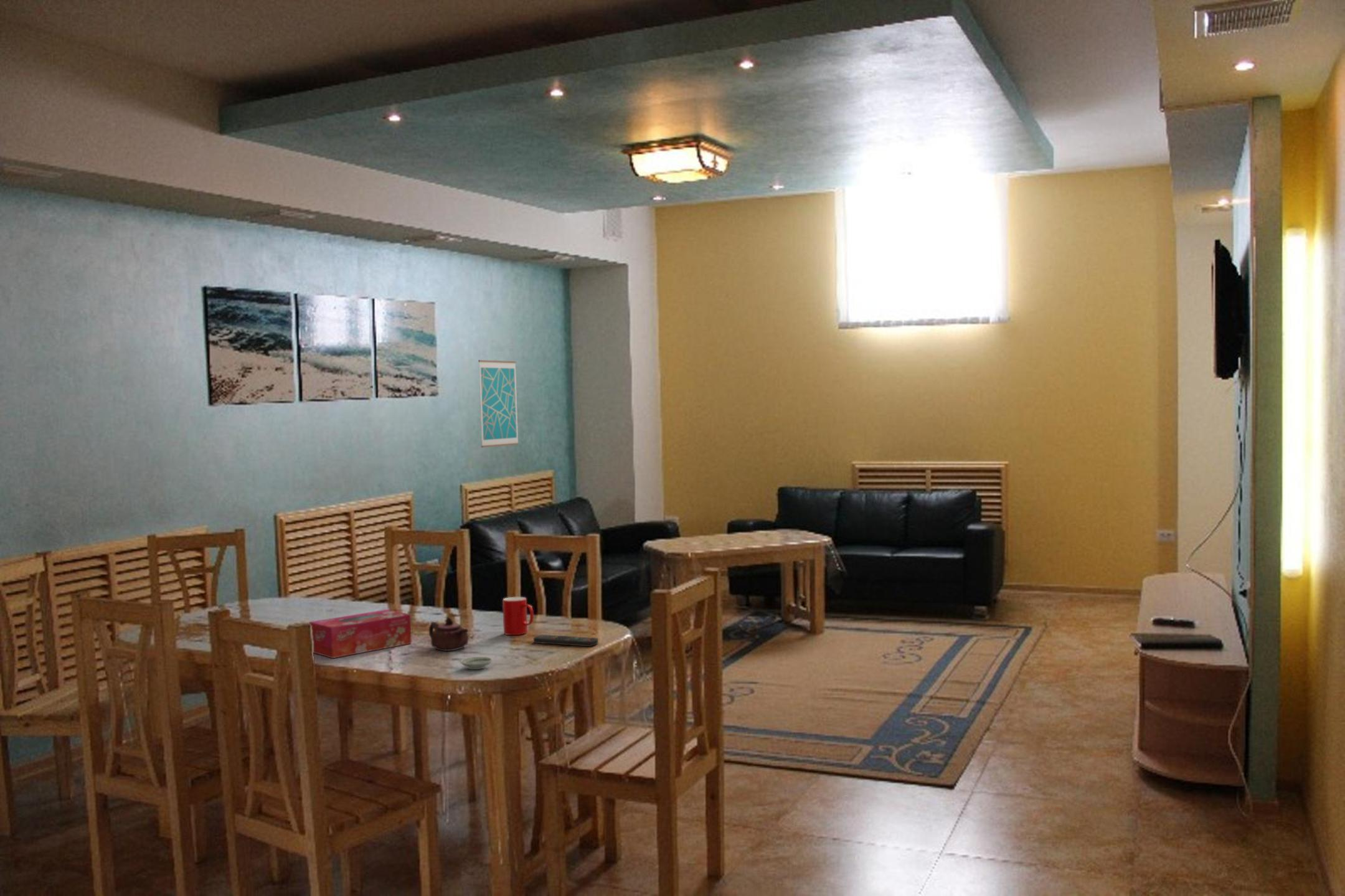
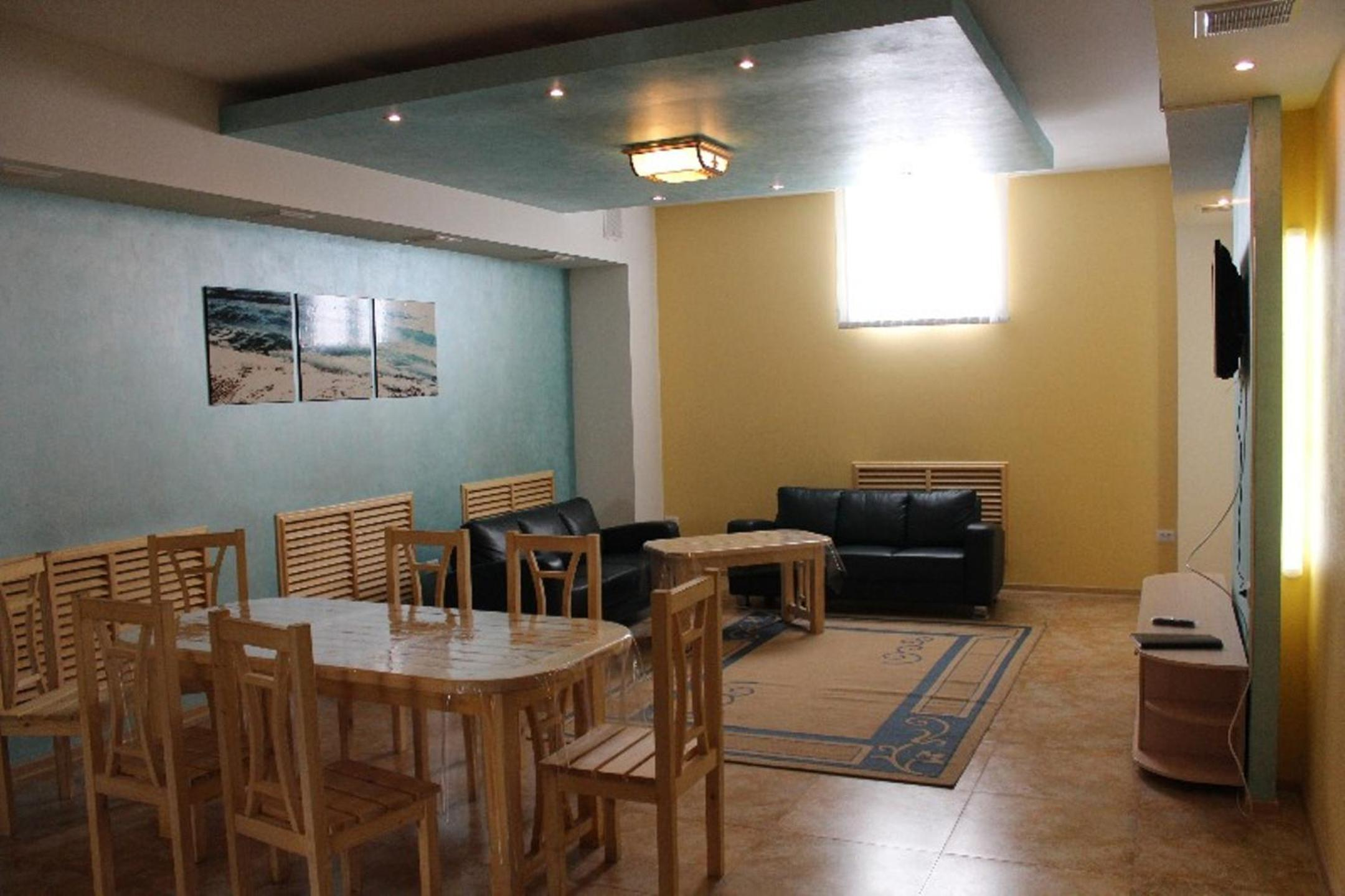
- wall art (499, 403)
- tissue box (361, 633)
- teapot (448, 632)
- cup (517, 616)
- remote control (565, 640)
- saucer (476, 664)
